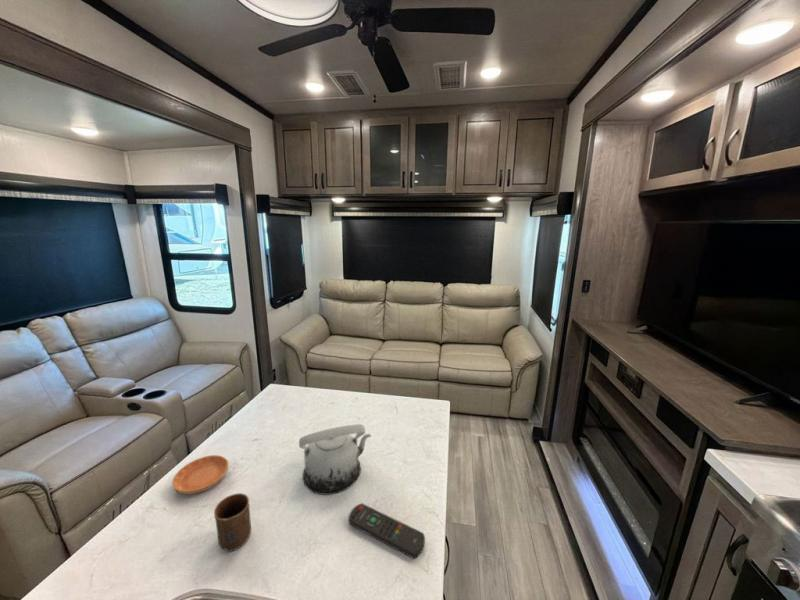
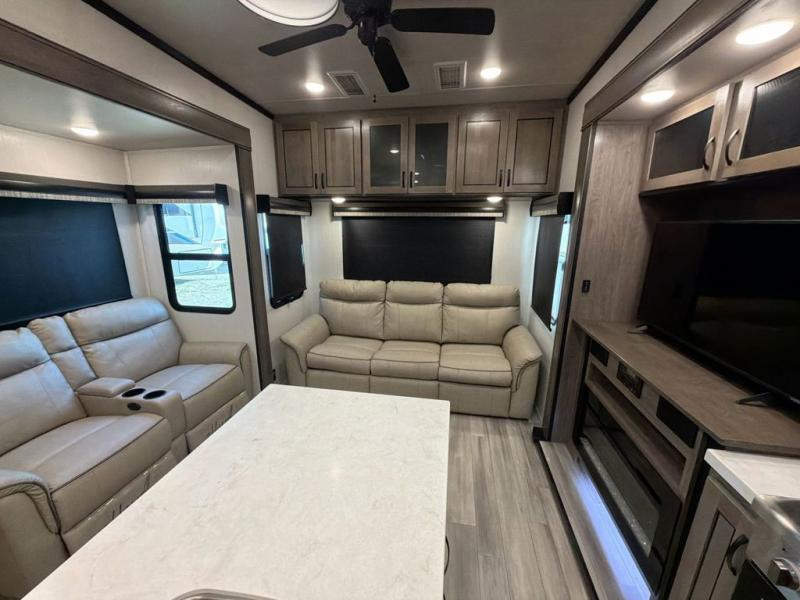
- teapot (336, 444)
- saucer (201, 475)
- cup (233, 521)
- remote control (385, 528)
